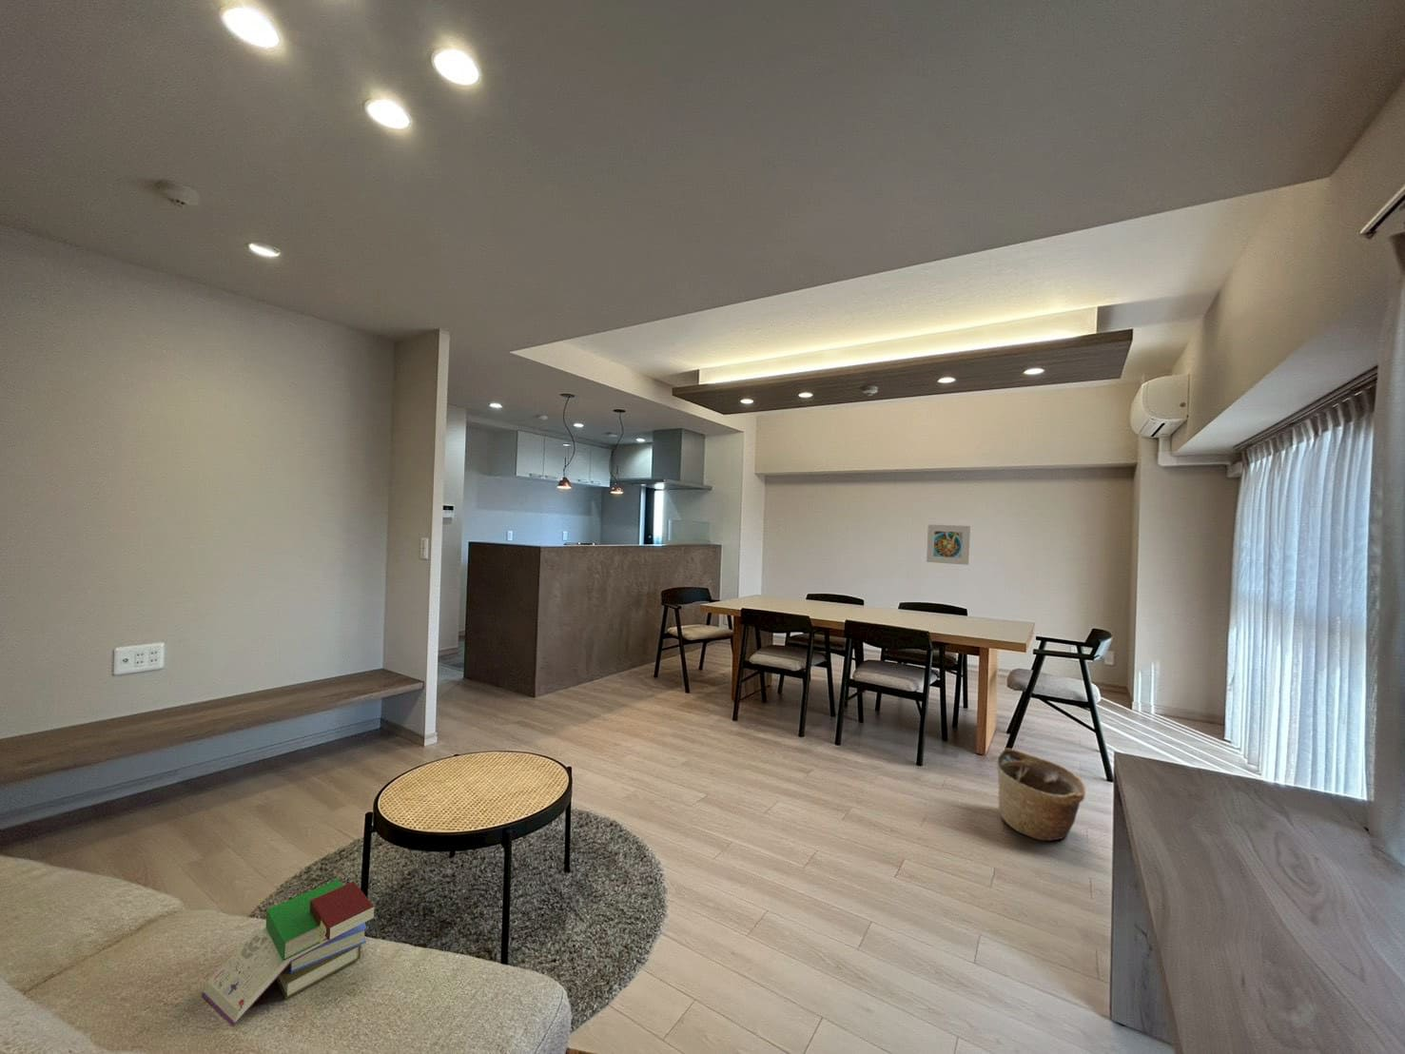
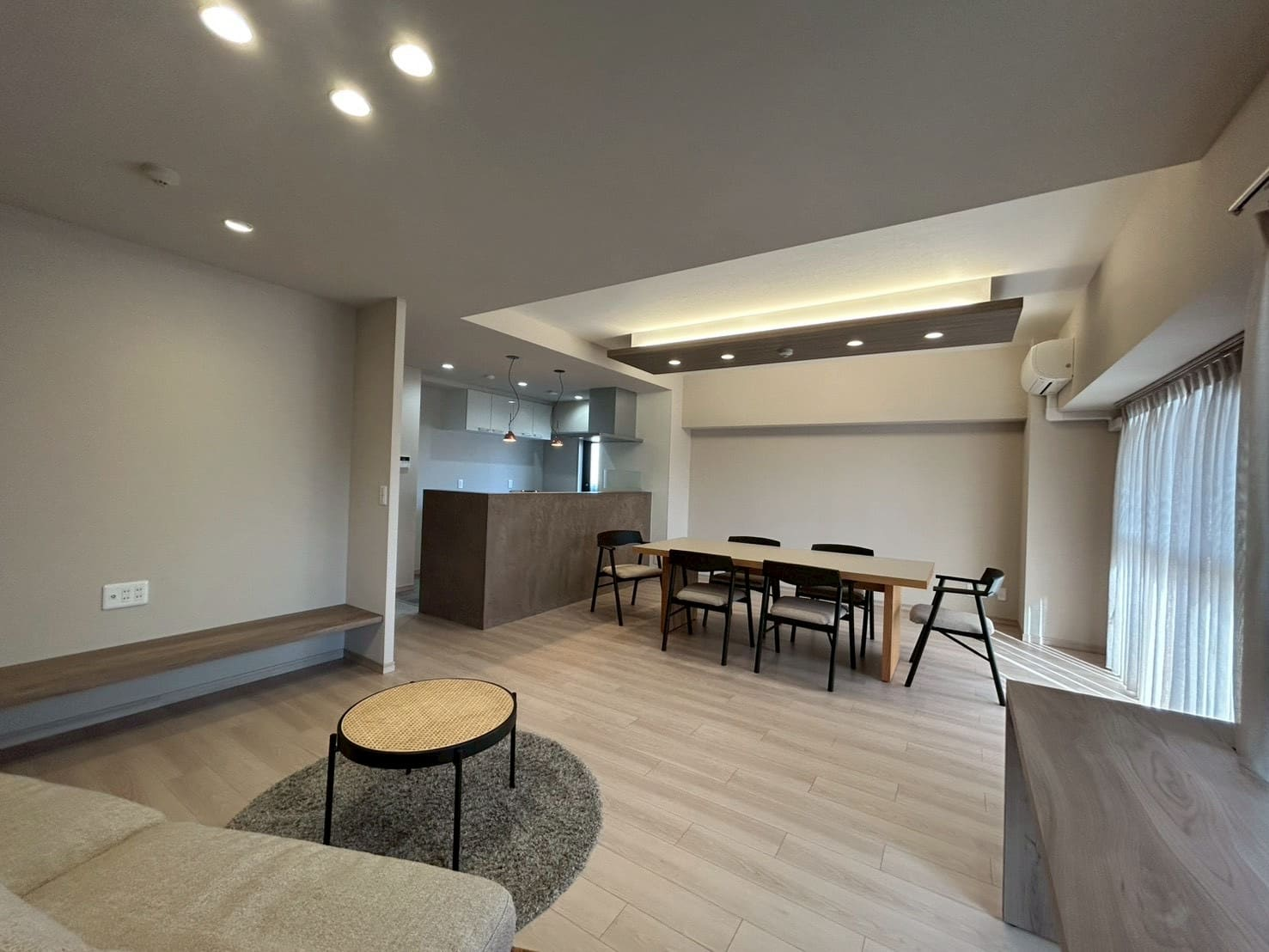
- basket (1037, 795)
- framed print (948, 544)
- book (299, 942)
